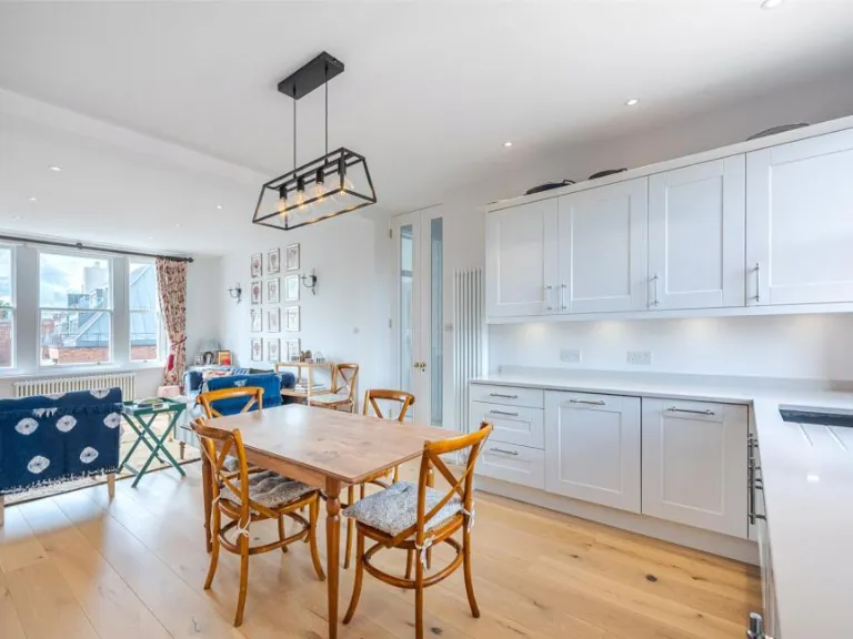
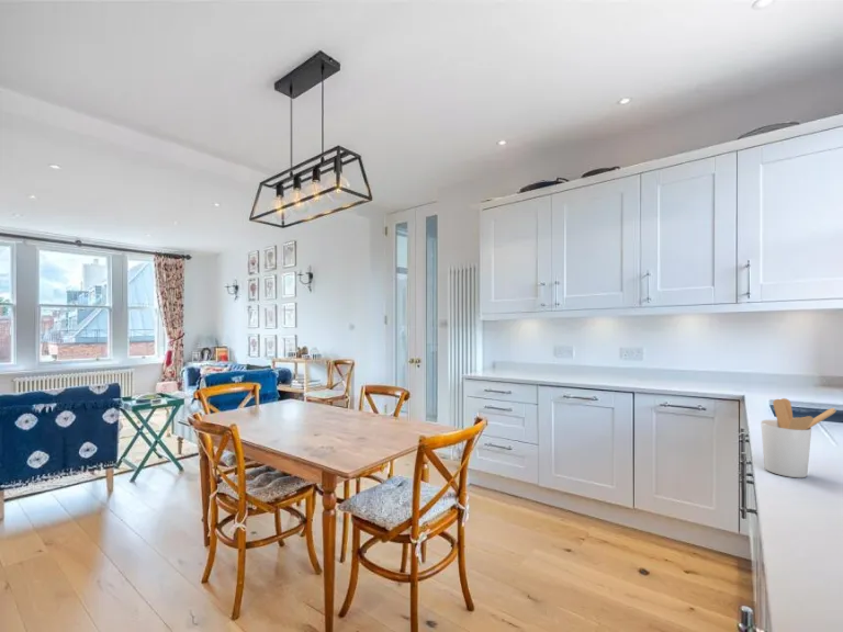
+ utensil holder (798, 438)
